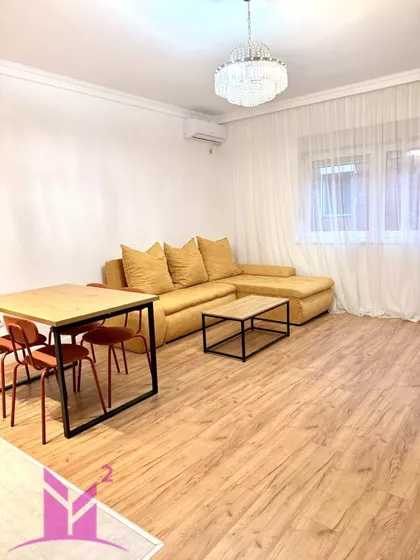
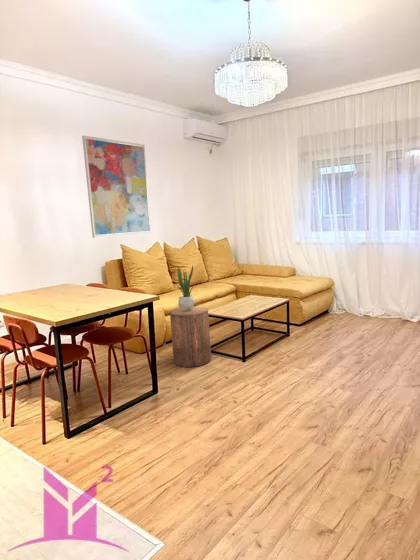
+ stool (190, 335)
+ wall art (119, 188)
+ potted plant (185, 288)
